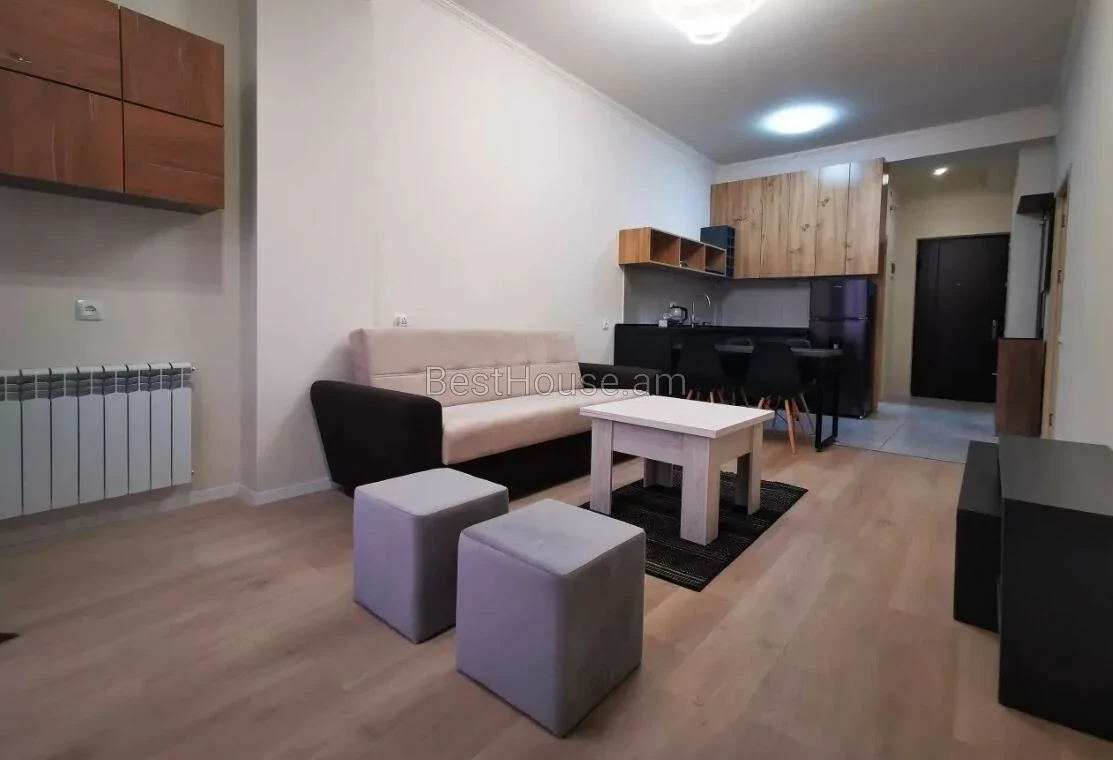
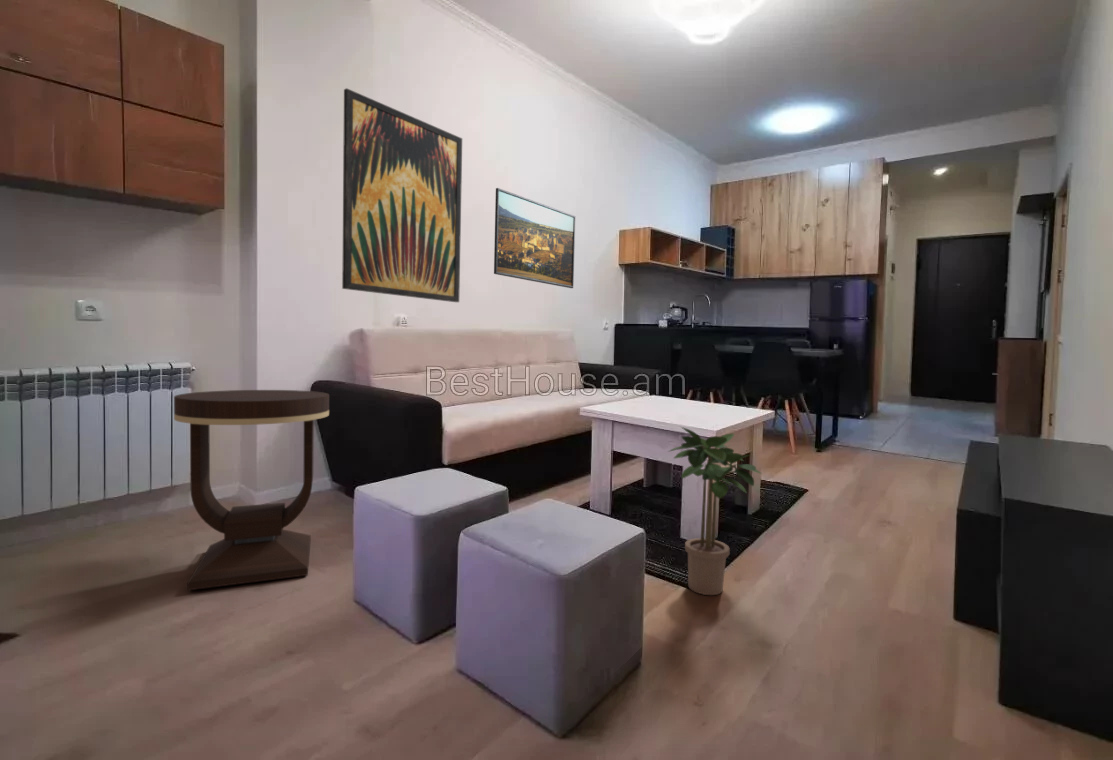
+ wall art (407, 207)
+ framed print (537, 242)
+ potted plant (715, 509)
+ side table (262, 504)
